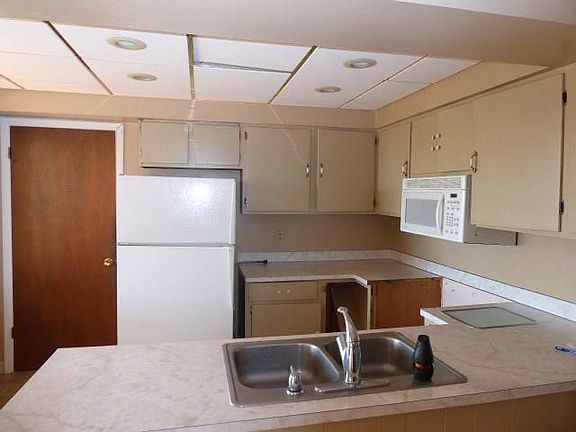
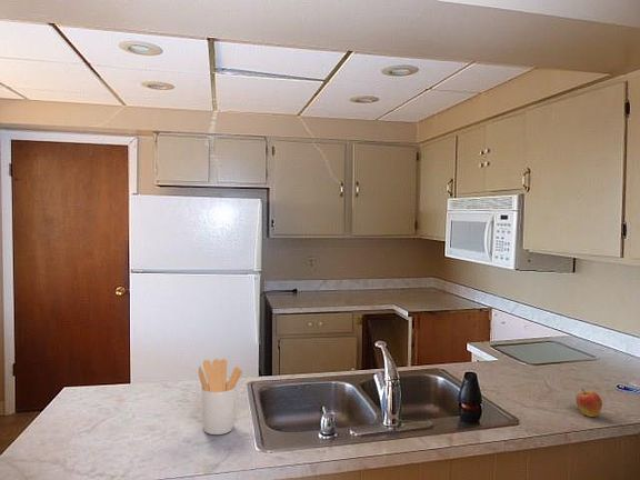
+ utensil holder (217, 393)
+ fruit (588, 401)
